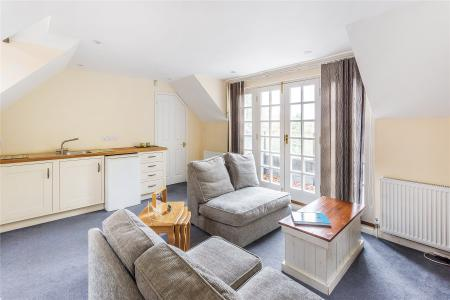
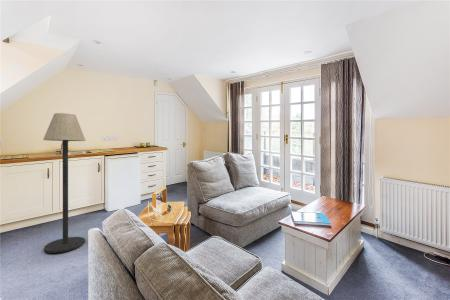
+ floor lamp (65, 179)
